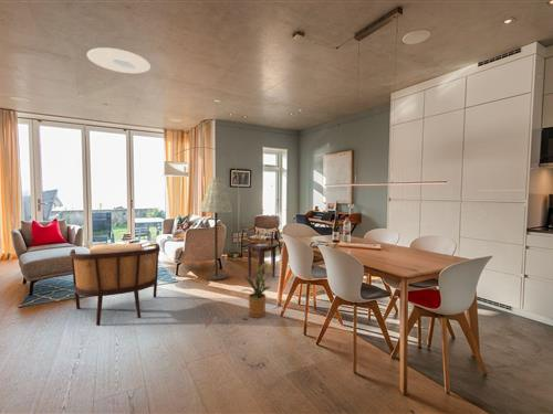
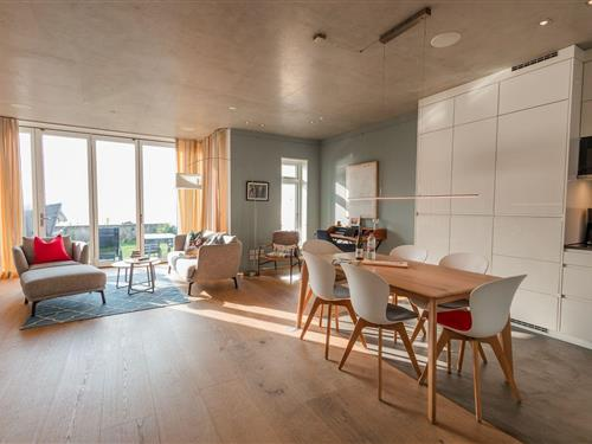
- house plant (254, 289)
- side table (261, 259)
- ceiling light (119, 59)
- armchair (117, 275)
- floor lamp (216, 227)
